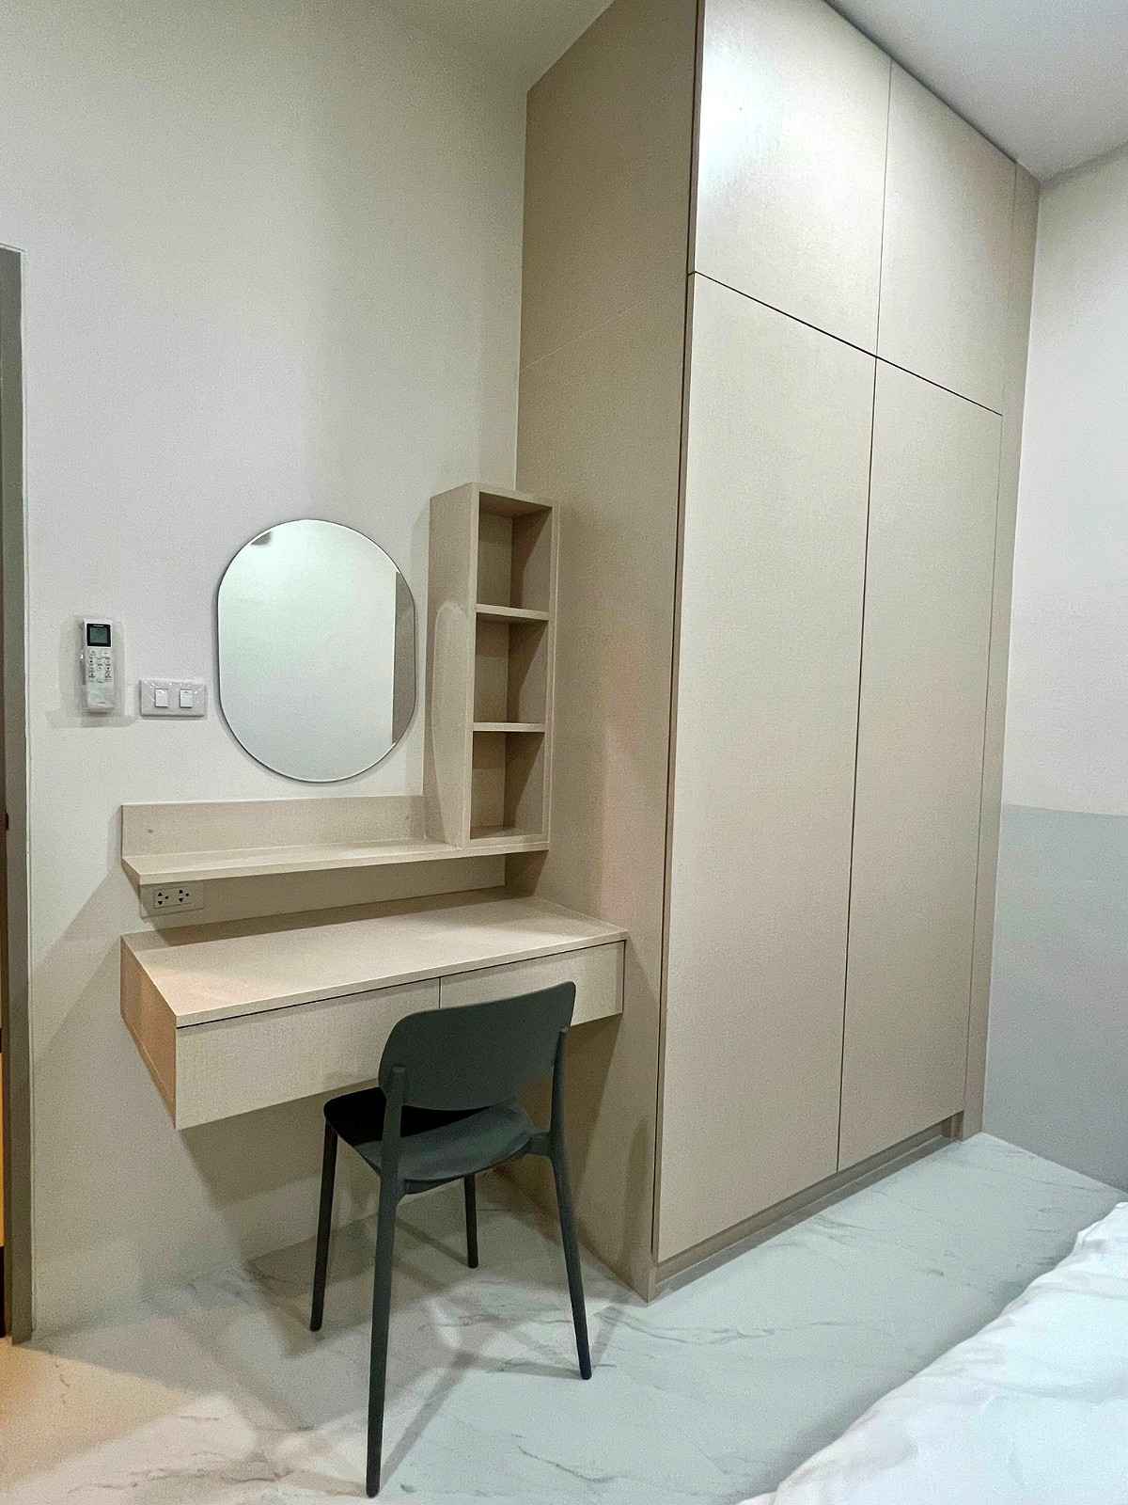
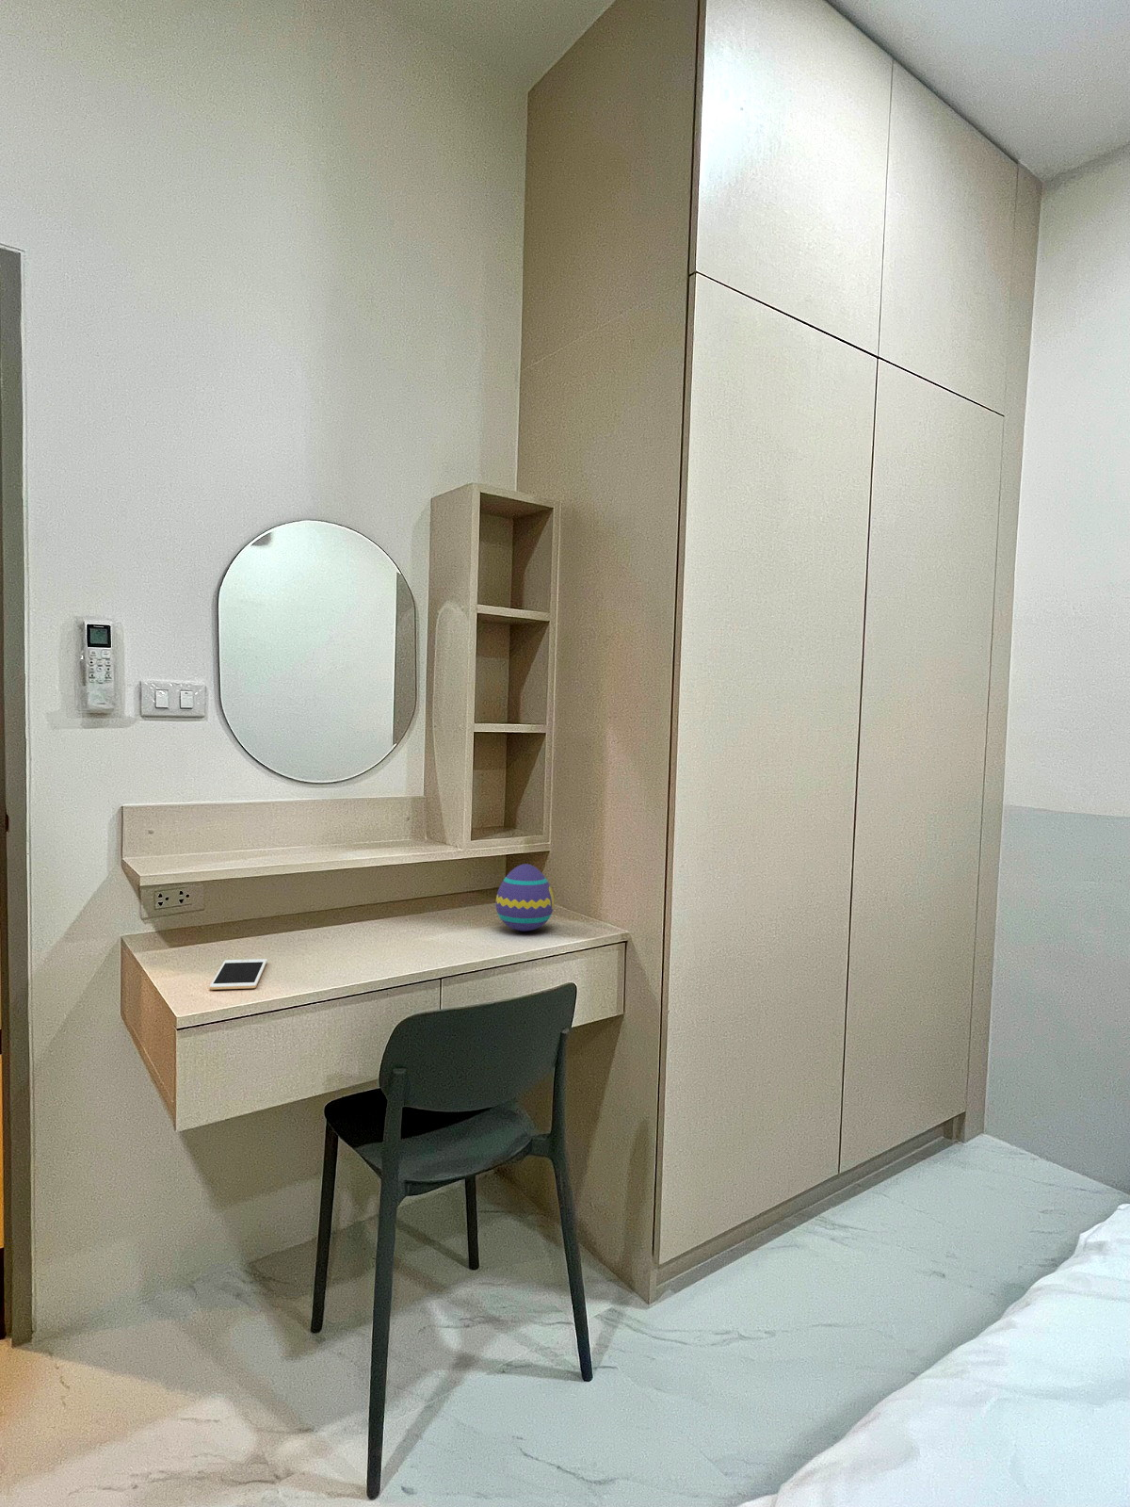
+ cell phone (240, 973)
+ decorative egg (525, 897)
